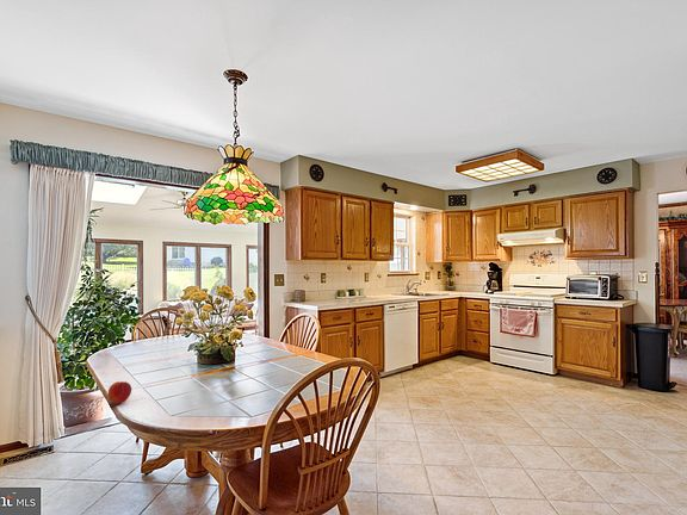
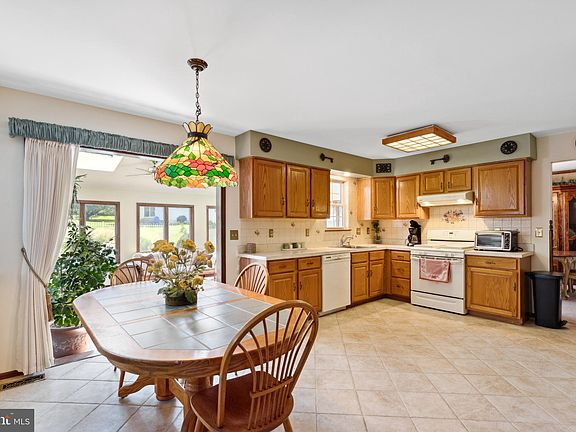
- peach (119, 392)
